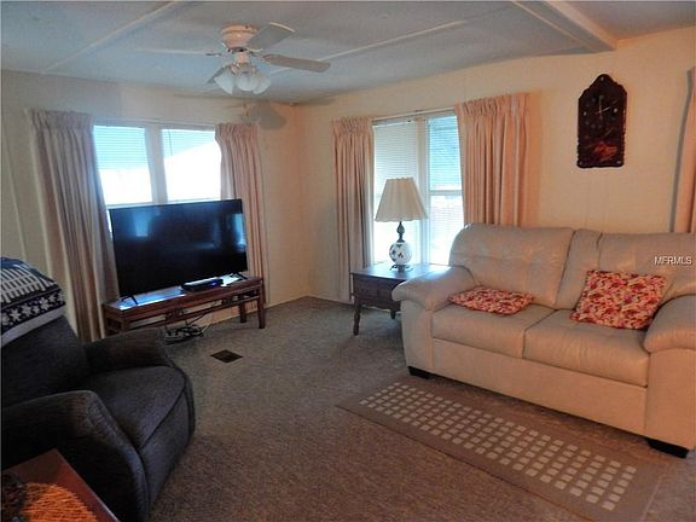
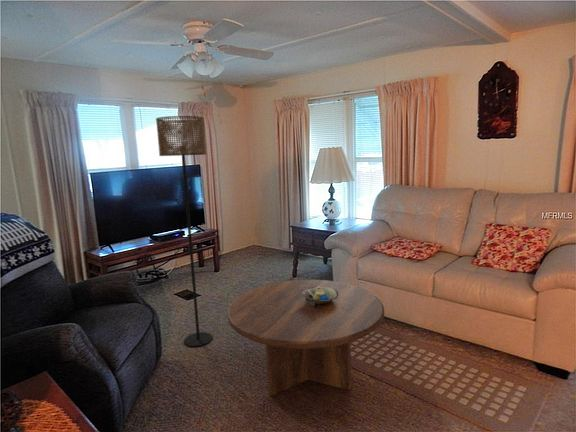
+ floor lamp (189, 234)
+ decorative bowl (318, 294)
+ coffee table (306, 341)
